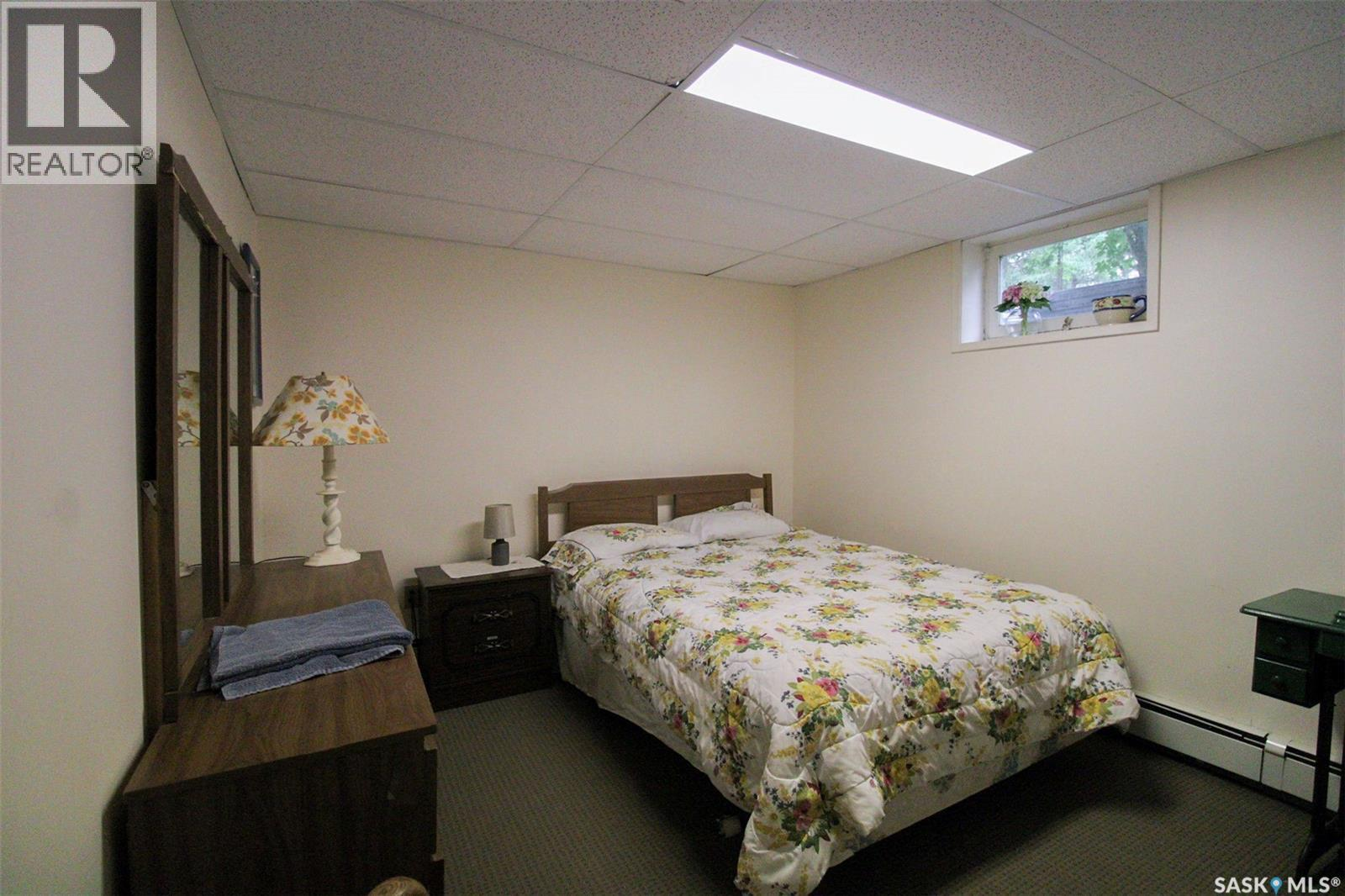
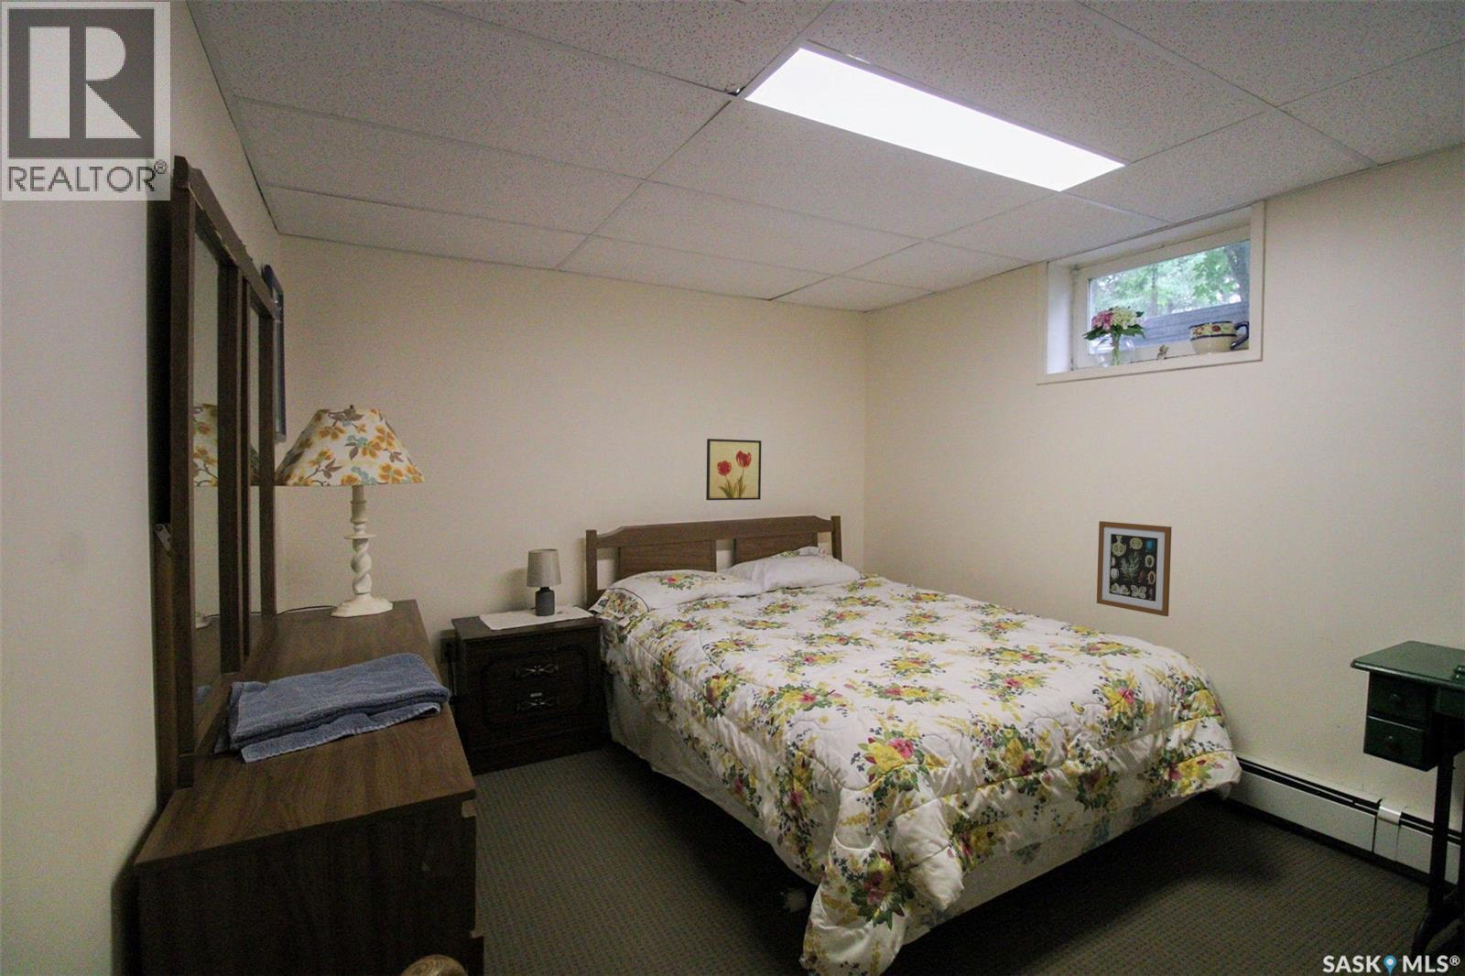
+ wall art (1132, 566)
+ wall art (733, 469)
